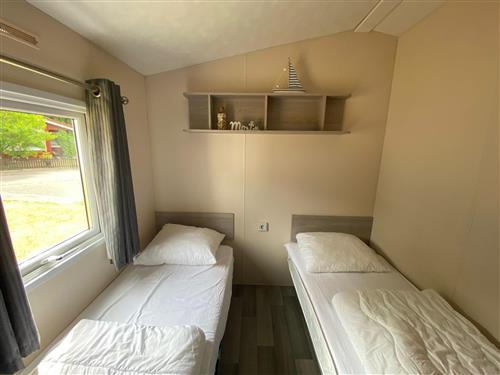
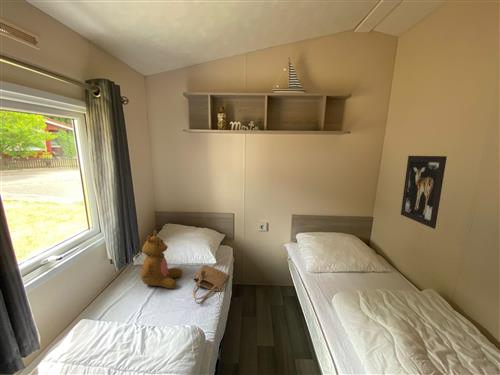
+ teddy bear (161, 258)
+ tote bag (207, 280)
+ wall art (420, 189)
